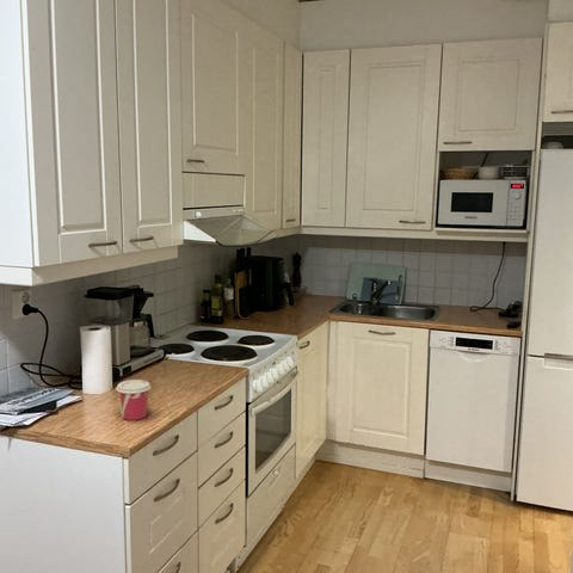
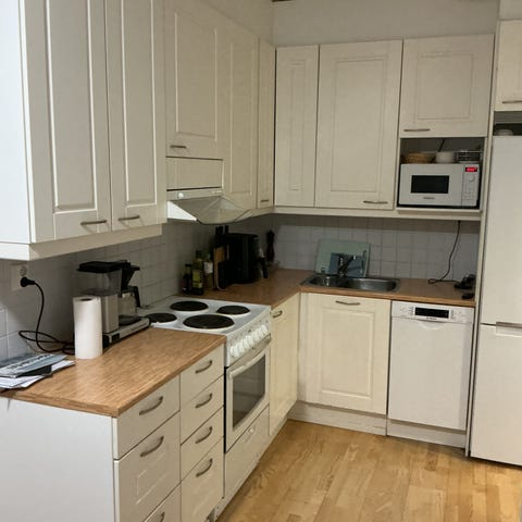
- cup (134, 400)
